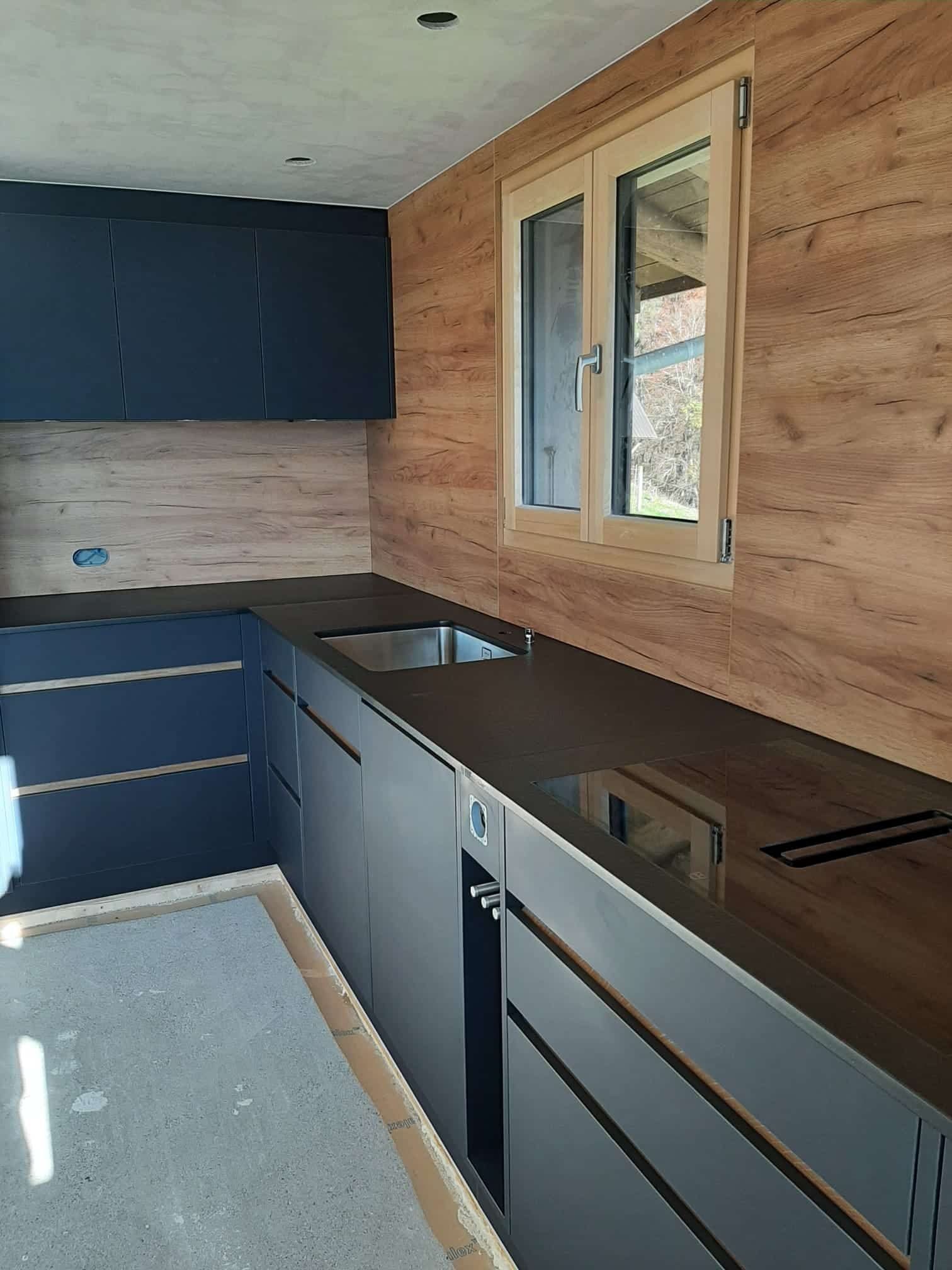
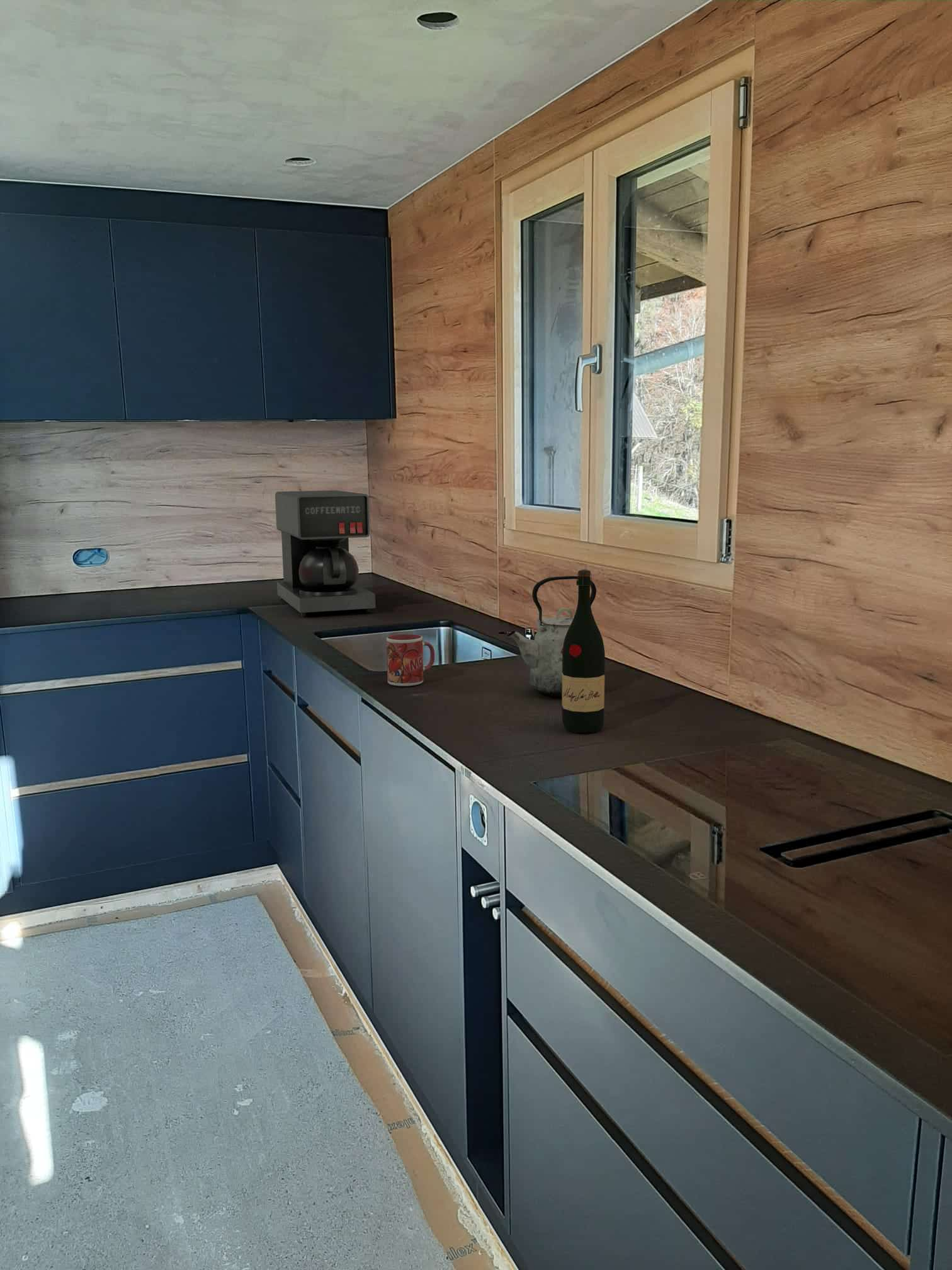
+ wine bottle (583, 649)
+ coffee maker (322, 549)
+ kettle (552, 636)
+ mug (412, 658)
